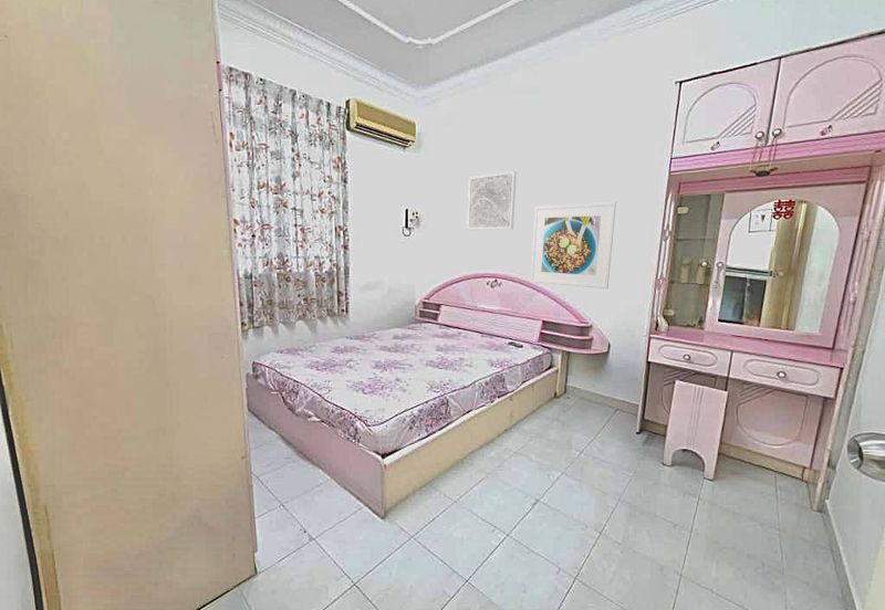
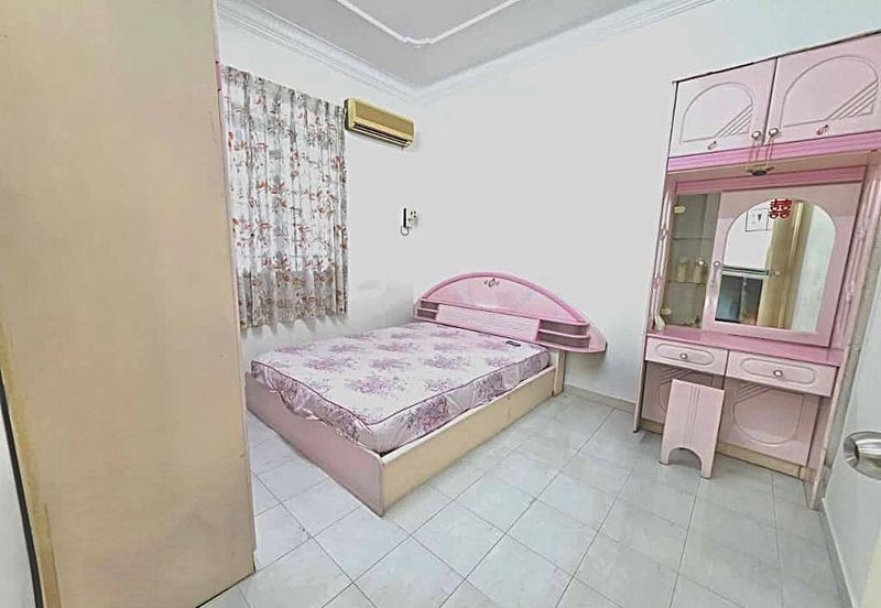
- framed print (569, 245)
- wall art (490, 202)
